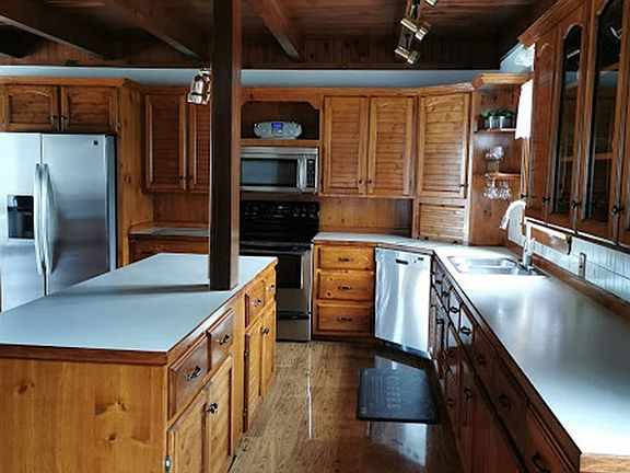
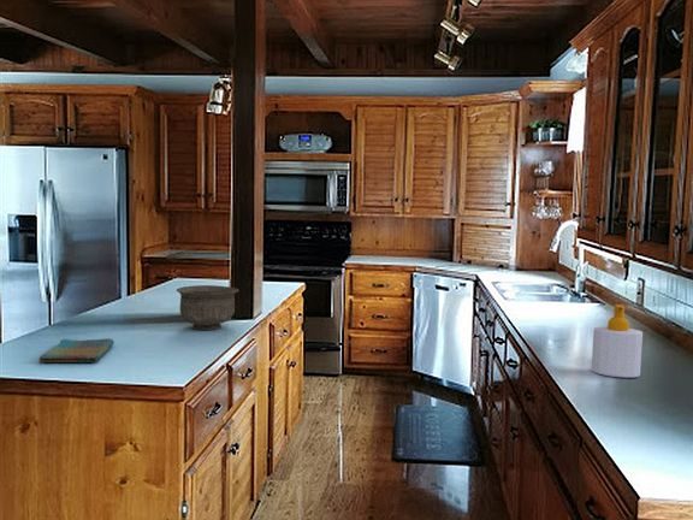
+ bowl (207, 308)
+ soap bottle (617, 339)
+ dish towel (78, 349)
